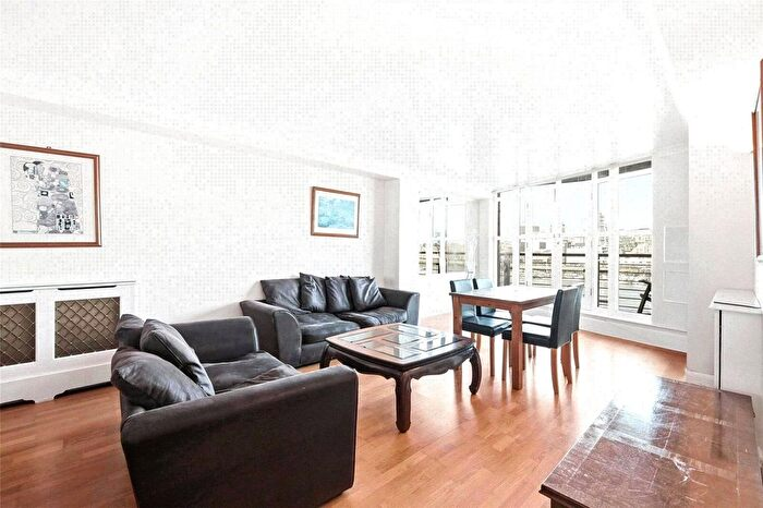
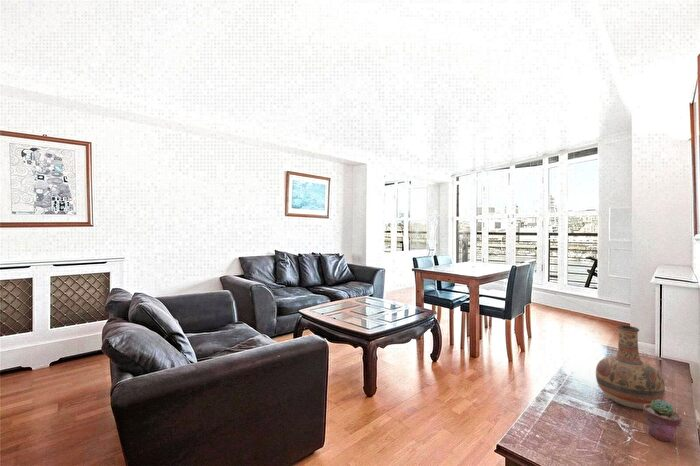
+ vase (628, 364)
+ potted succulent (661, 418)
